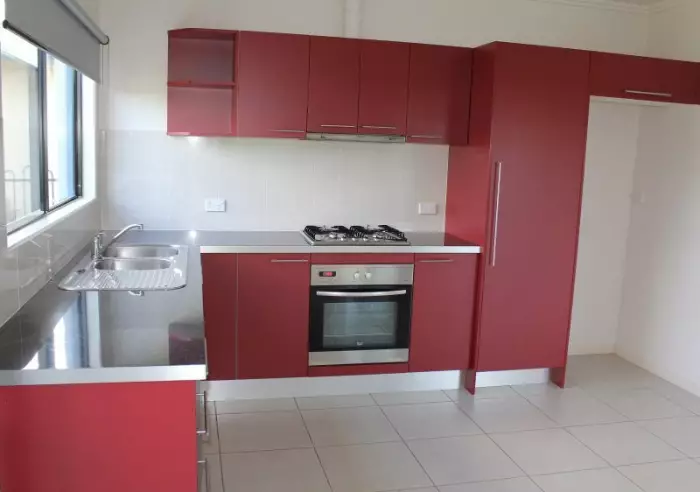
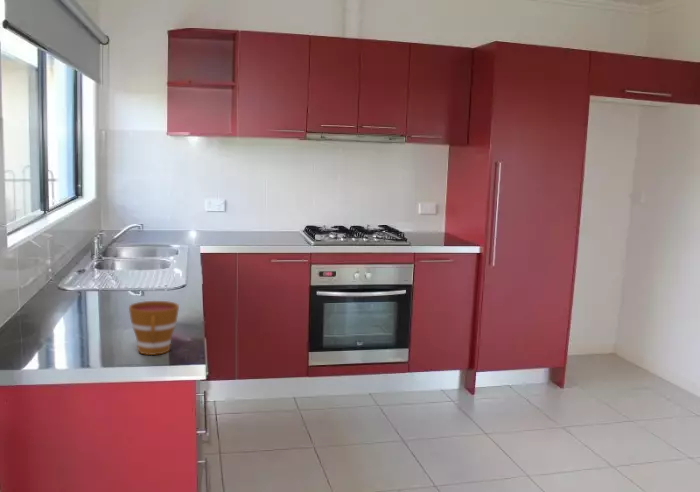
+ cup (154, 329)
